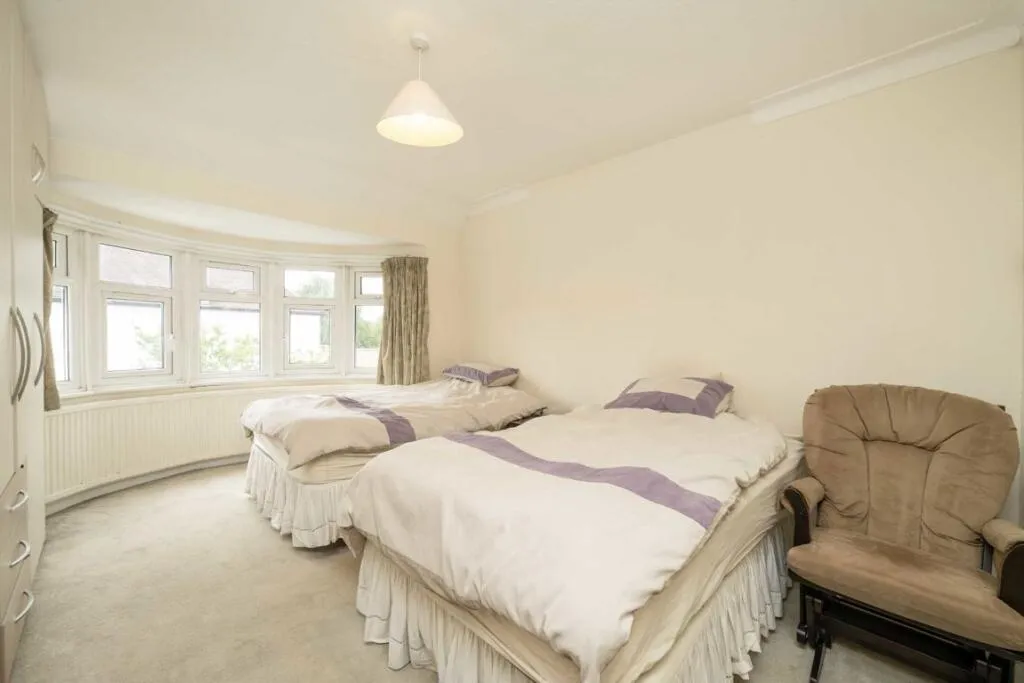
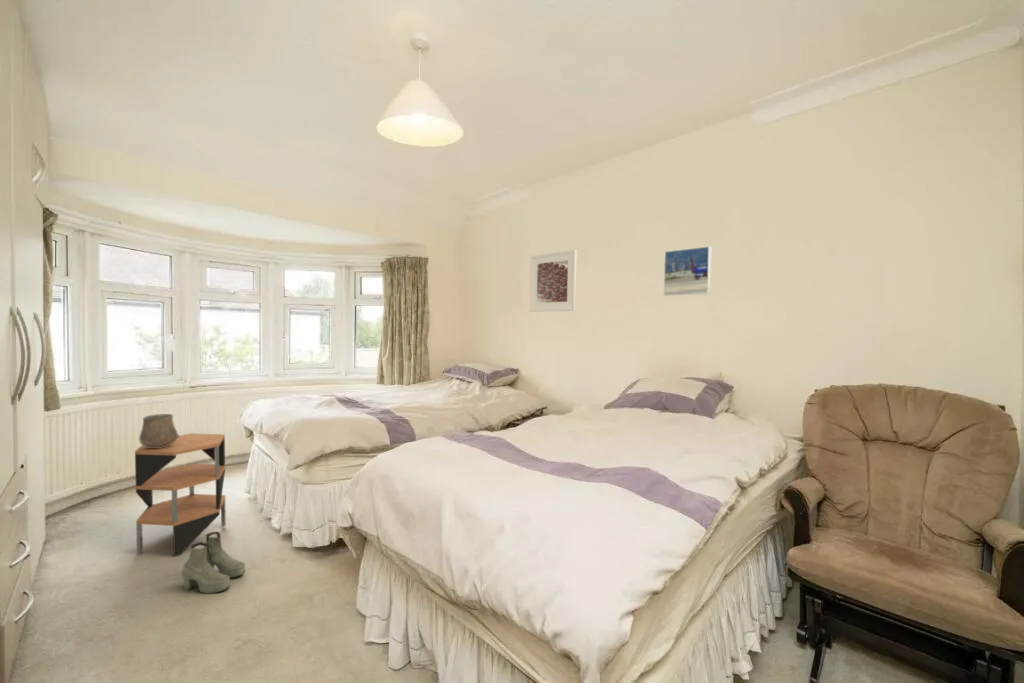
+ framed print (686, 272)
+ ceramic cup (158, 431)
+ side table (182, 488)
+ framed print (552, 282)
+ boots (214, 560)
